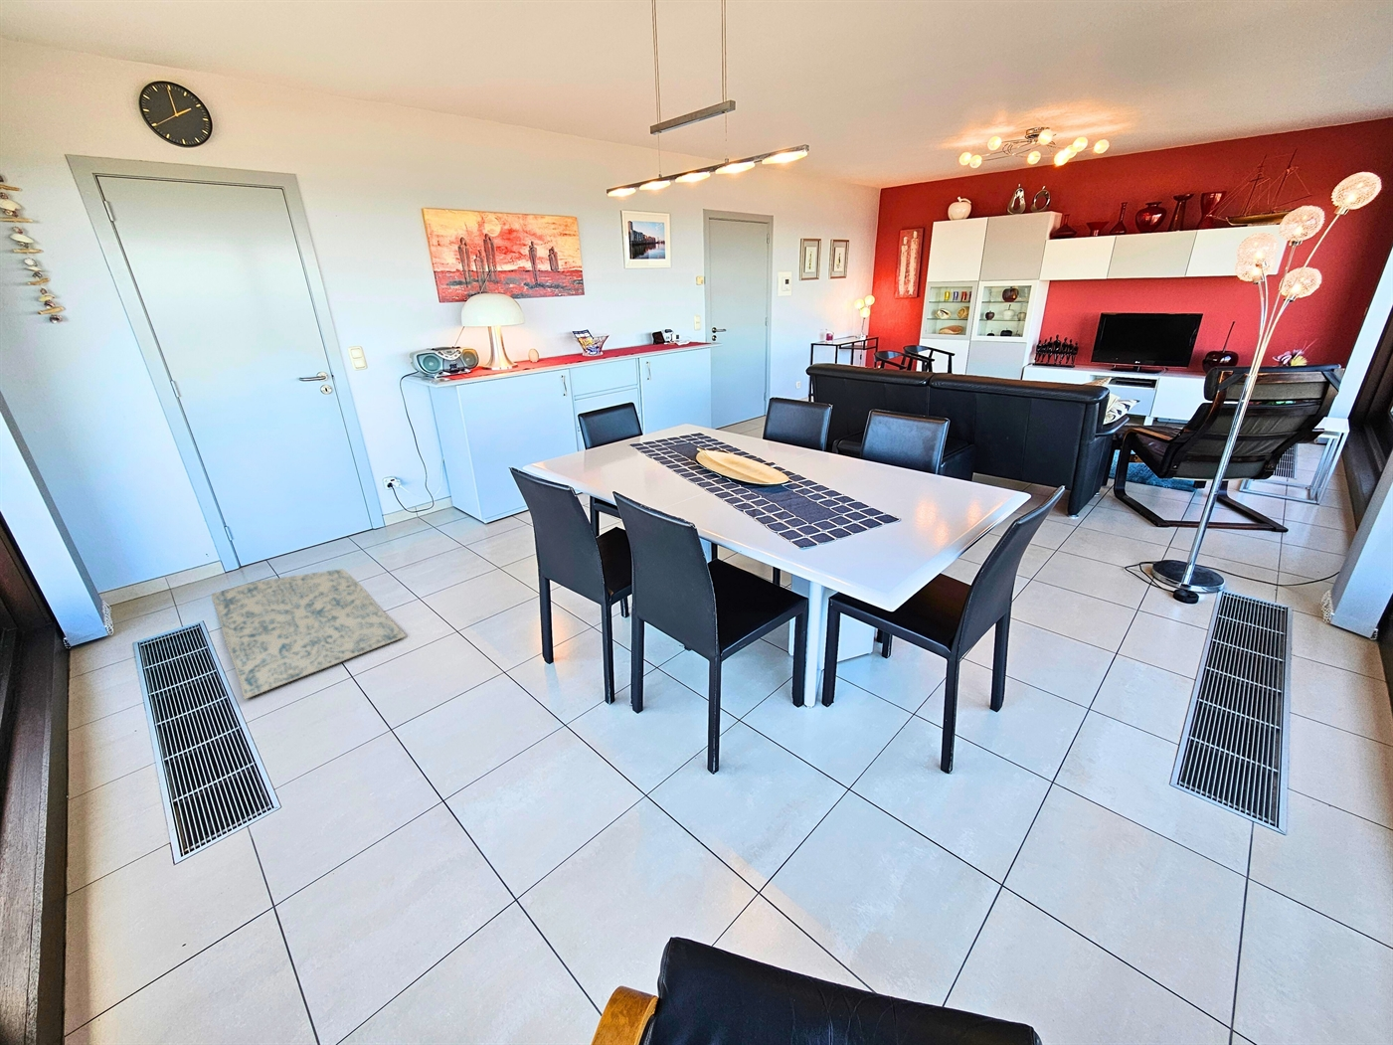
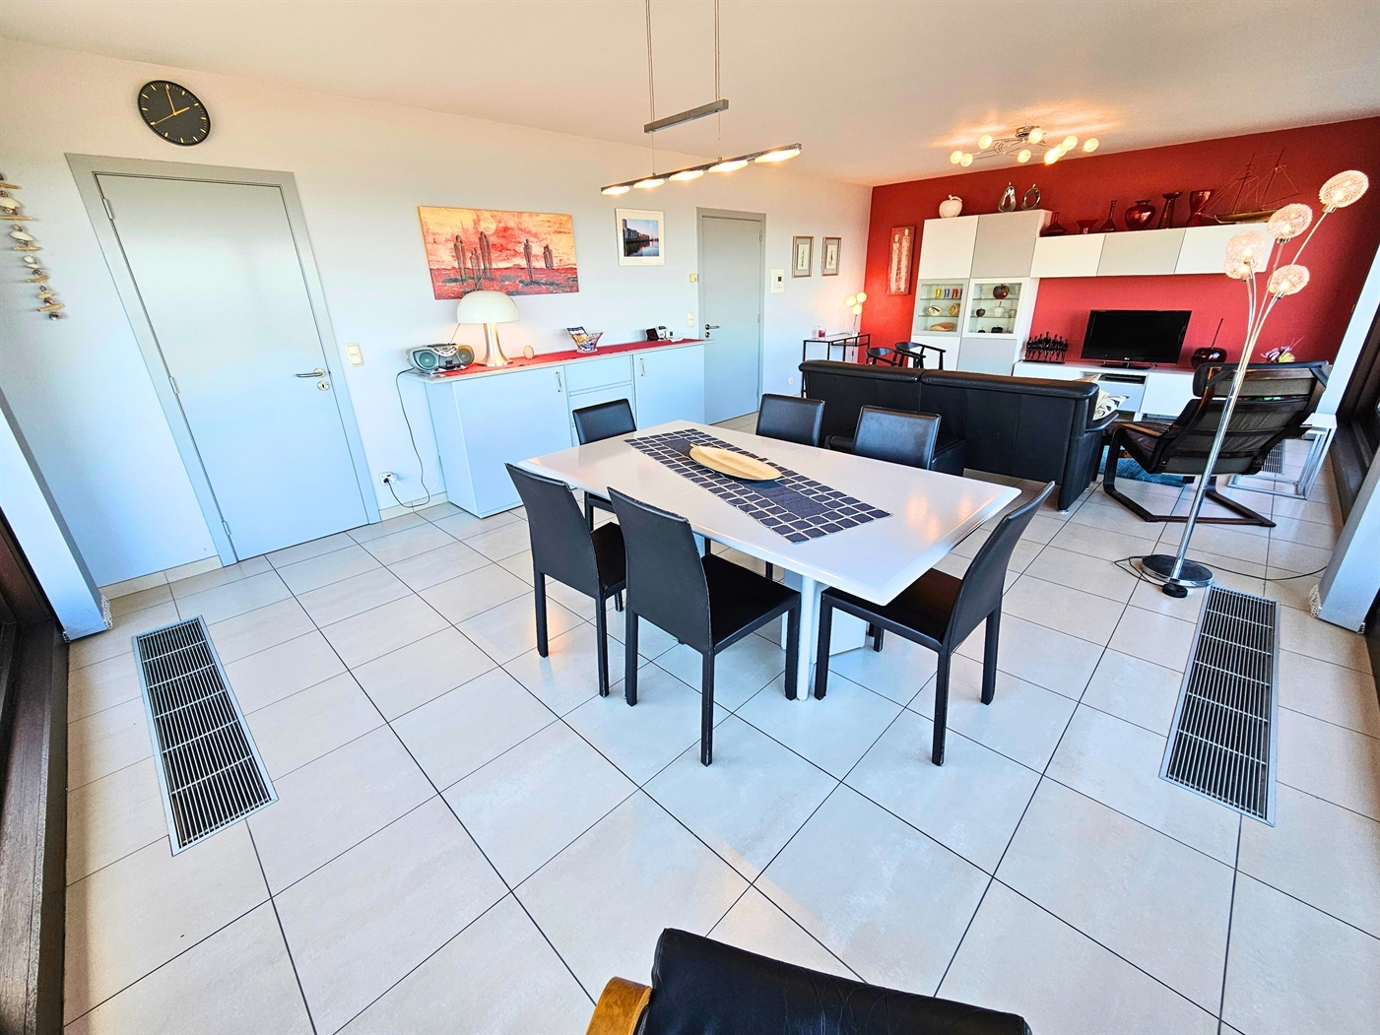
- rug (301, 613)
